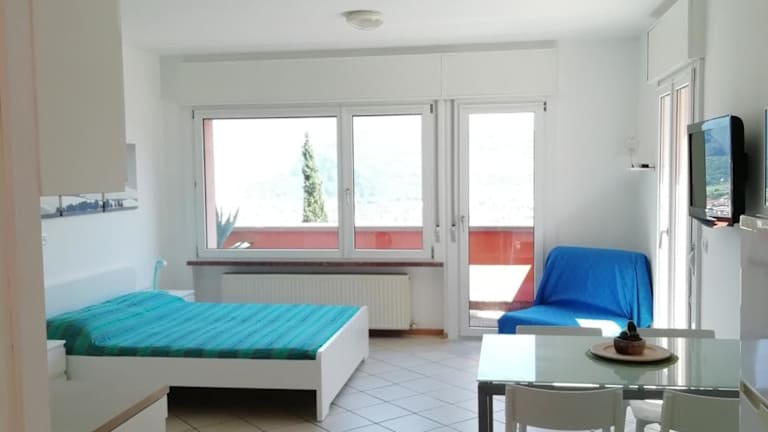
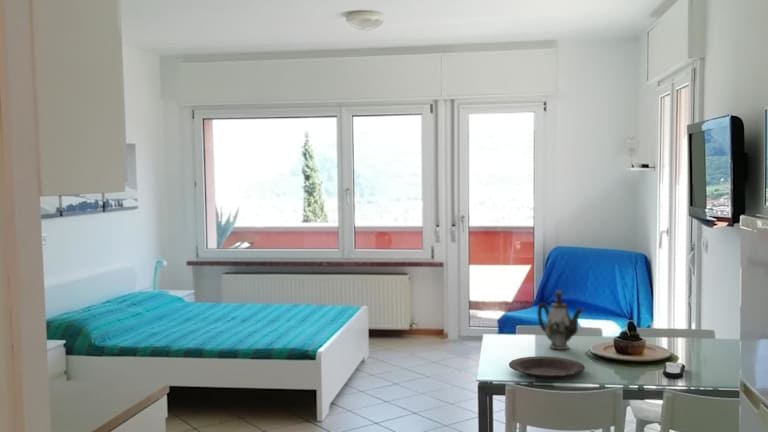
+ plate (546, 368)
+ teapot (560, 319)
+ remote control (673, 369)
